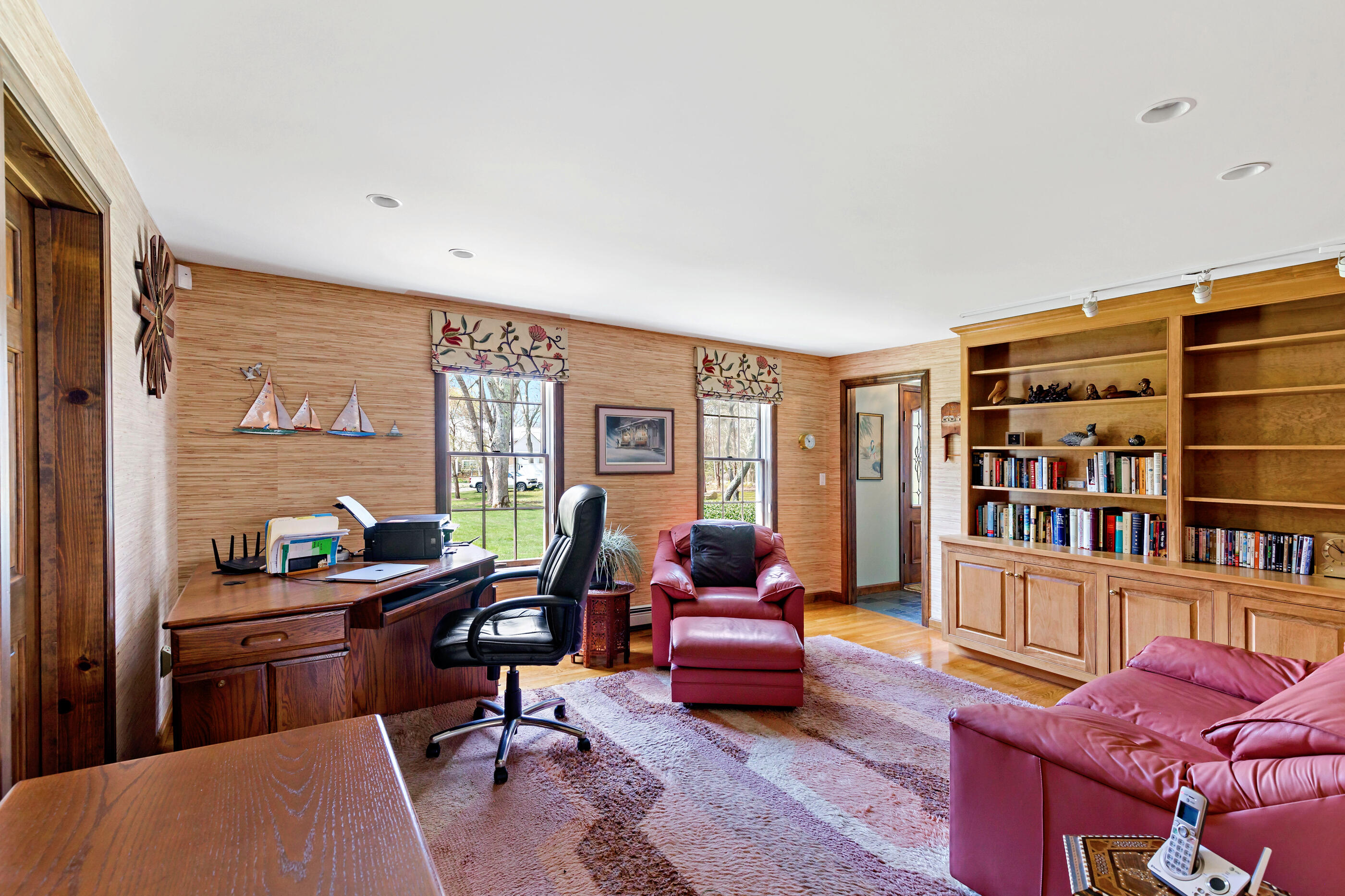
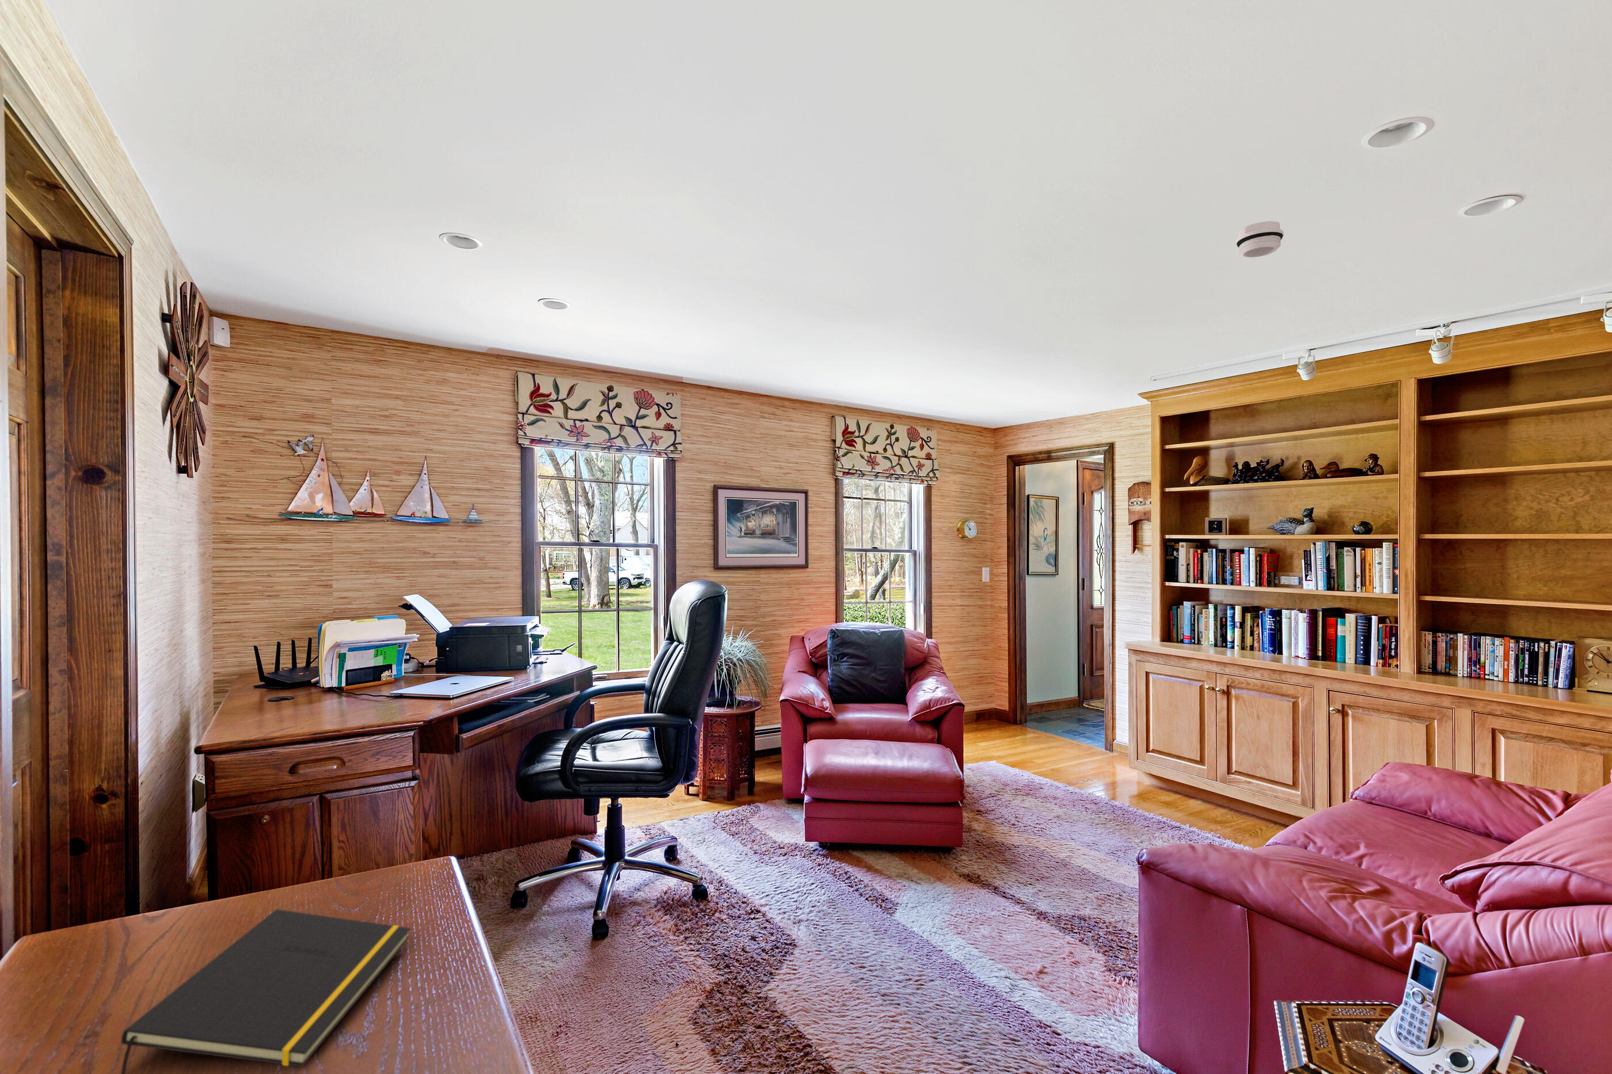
+ notepad (288, 977)
+ smoke detector (1260, 240)
